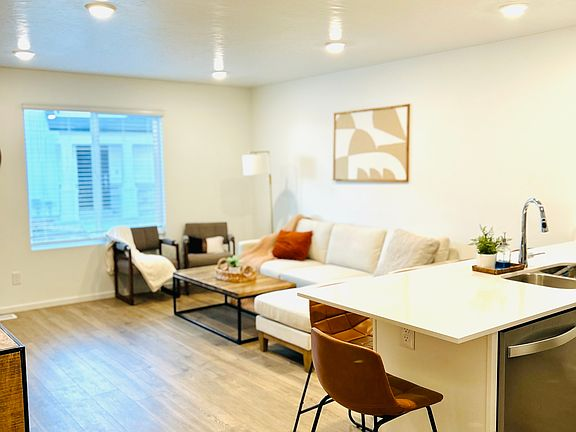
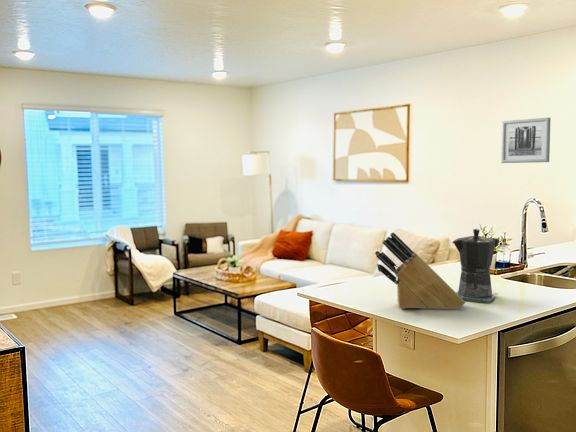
+ wall art (524, 141)
+ knife block (418, 269)
+ coffee maker (476, 263)
